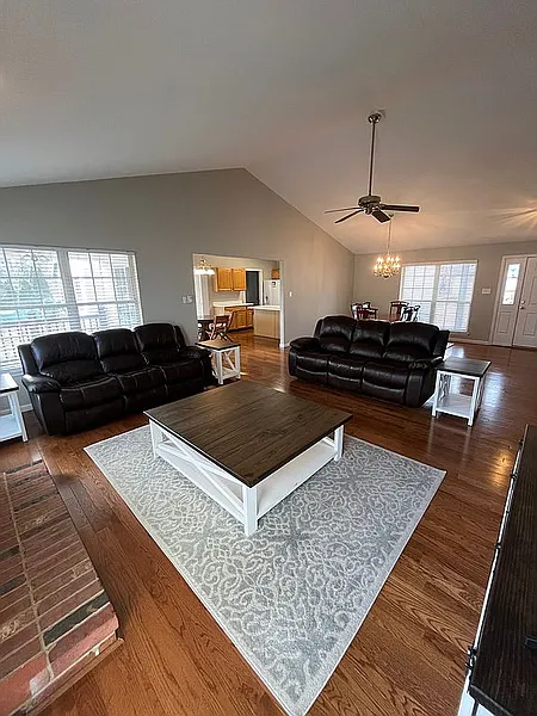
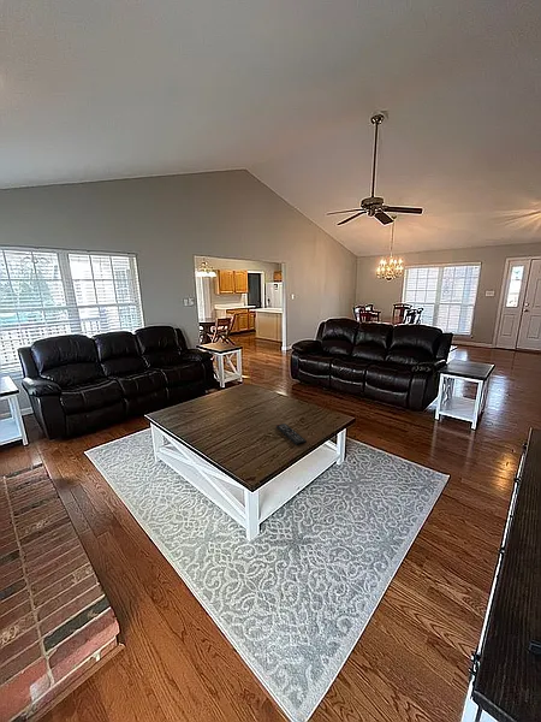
+ remote control (290, 433)
